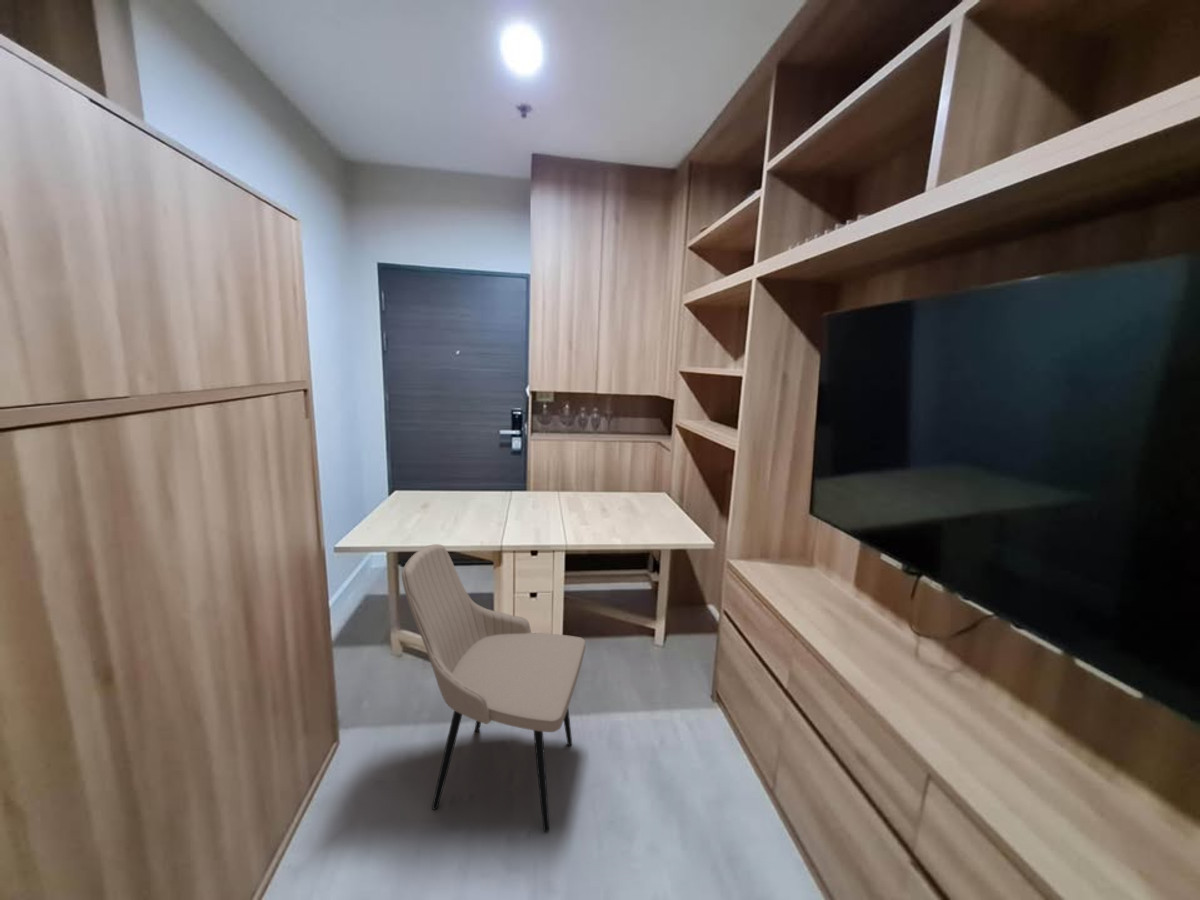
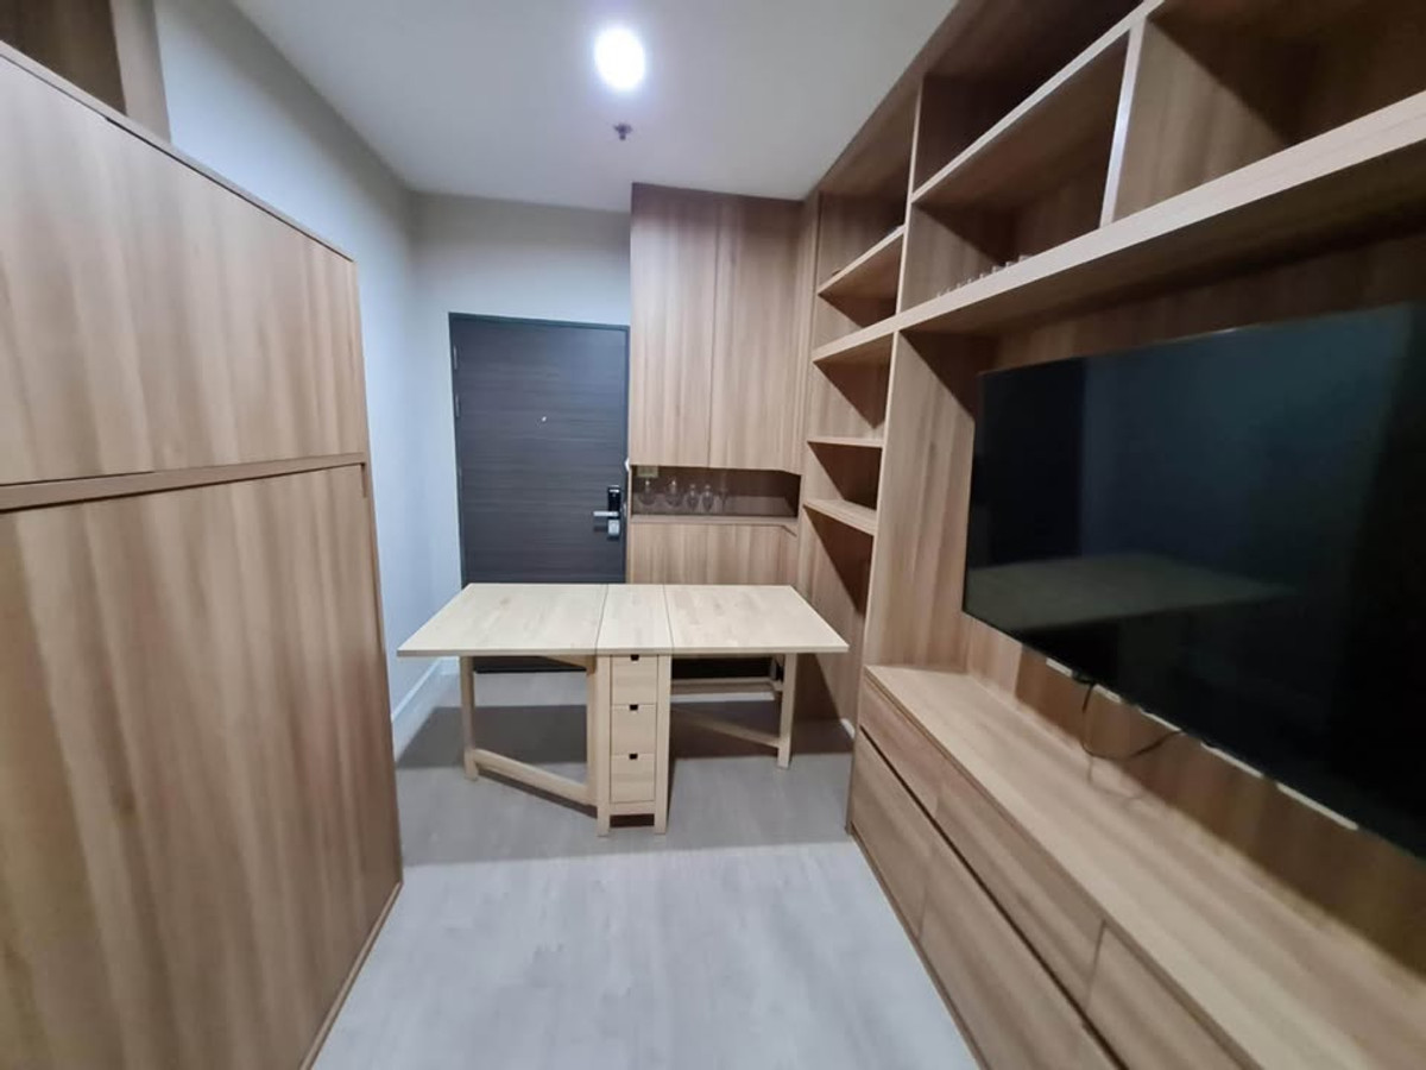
- dining chair (496, 669)
